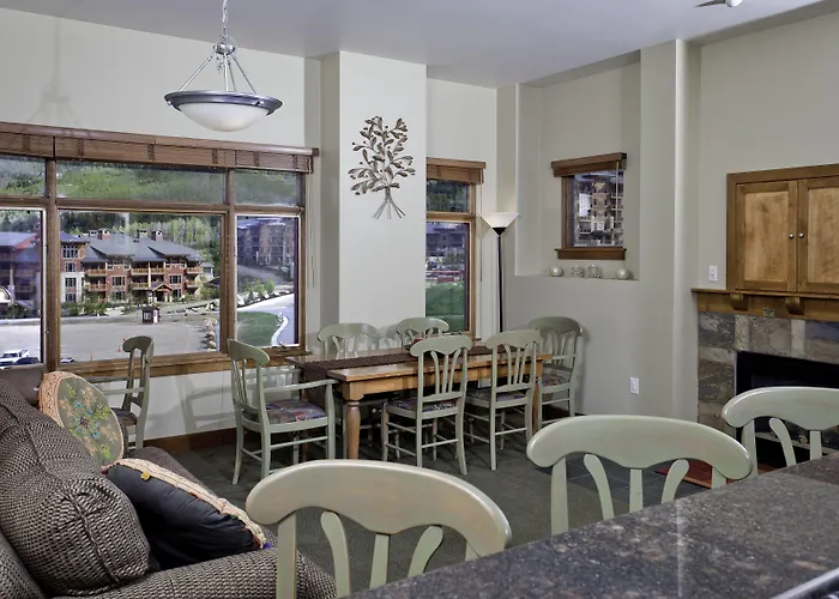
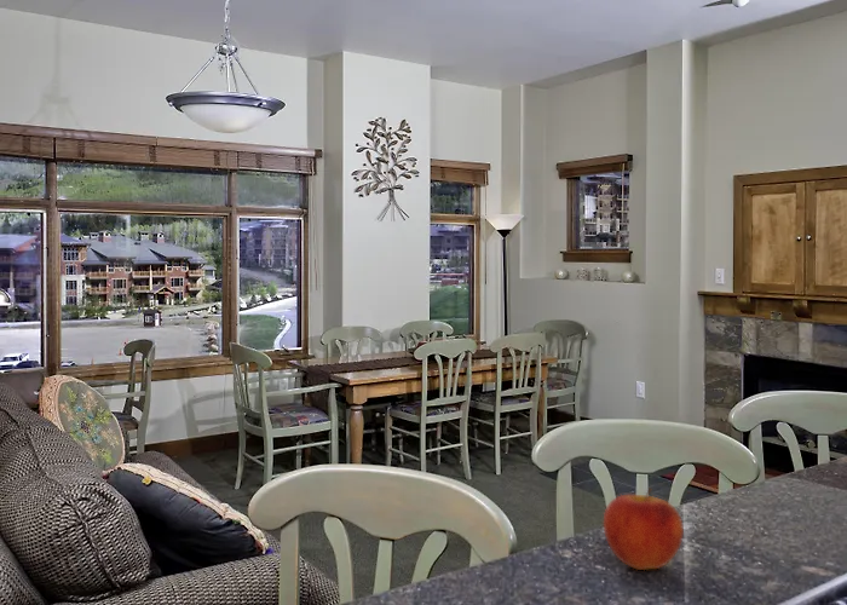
+ apple (641, 526)
